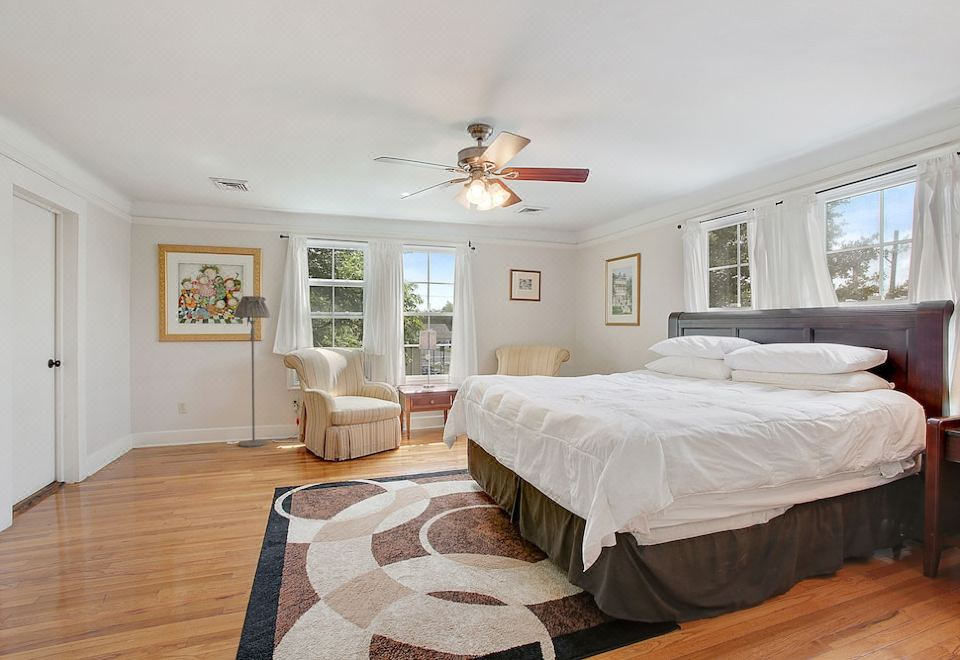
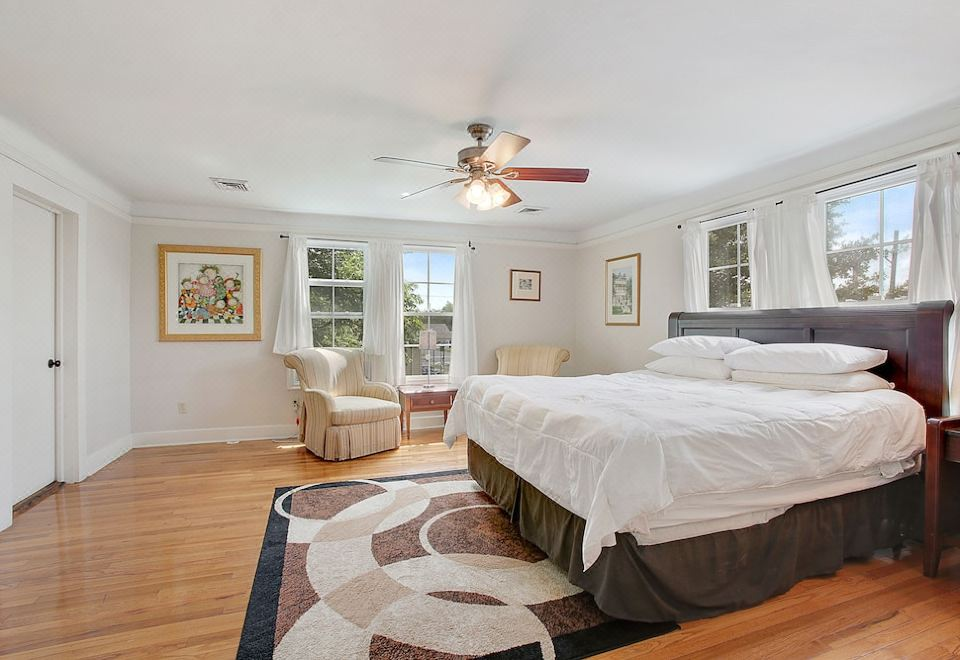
- floor lamp (252, 370)
